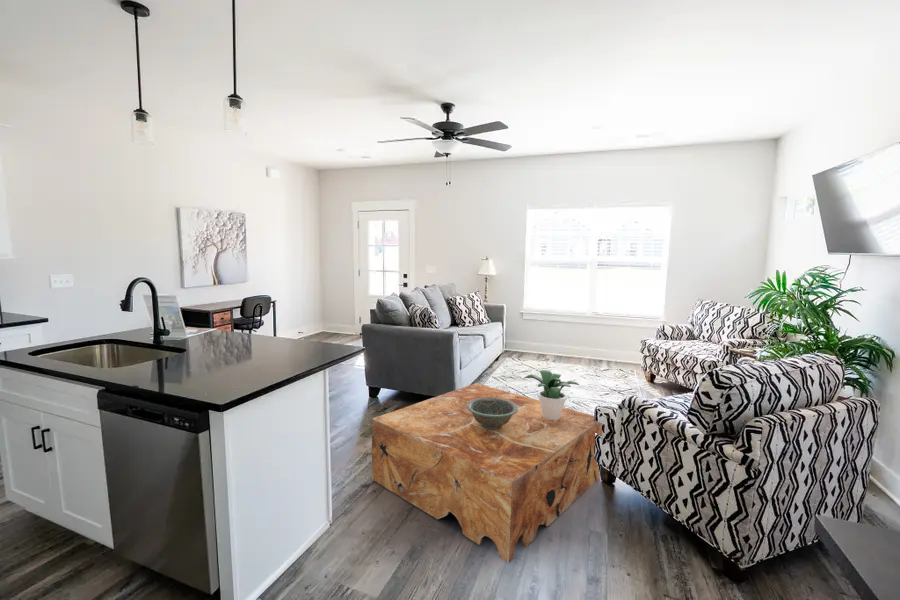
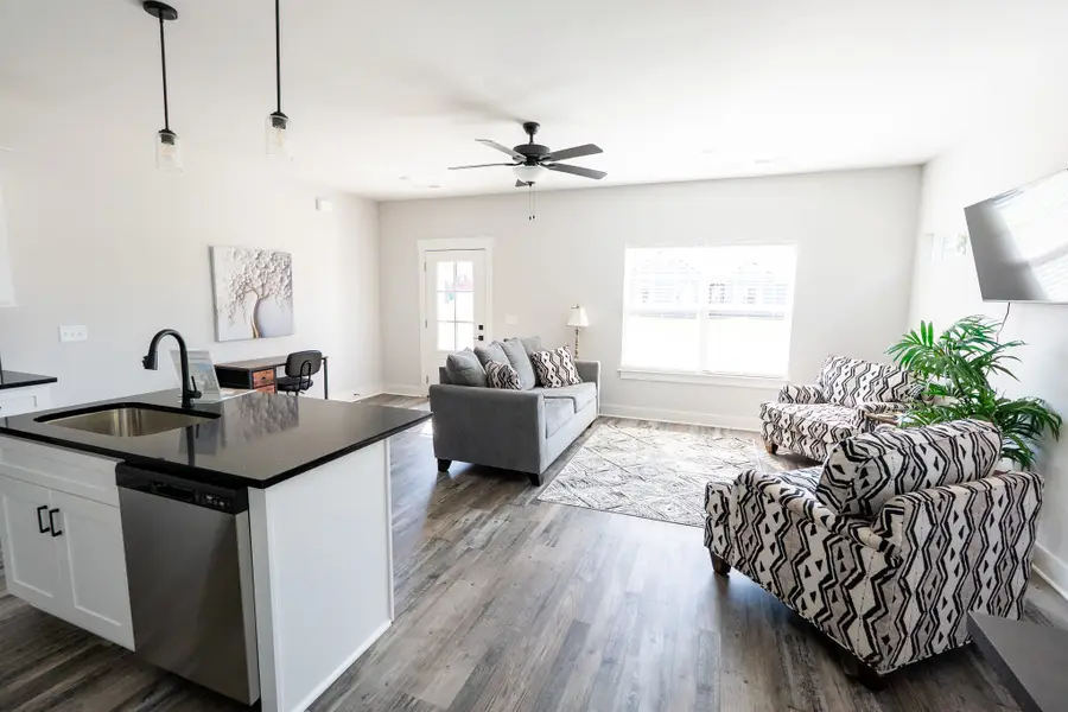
- coffee table (488, 448)
- decorative bowl (491, 415)
- potted plant (549, 394)
